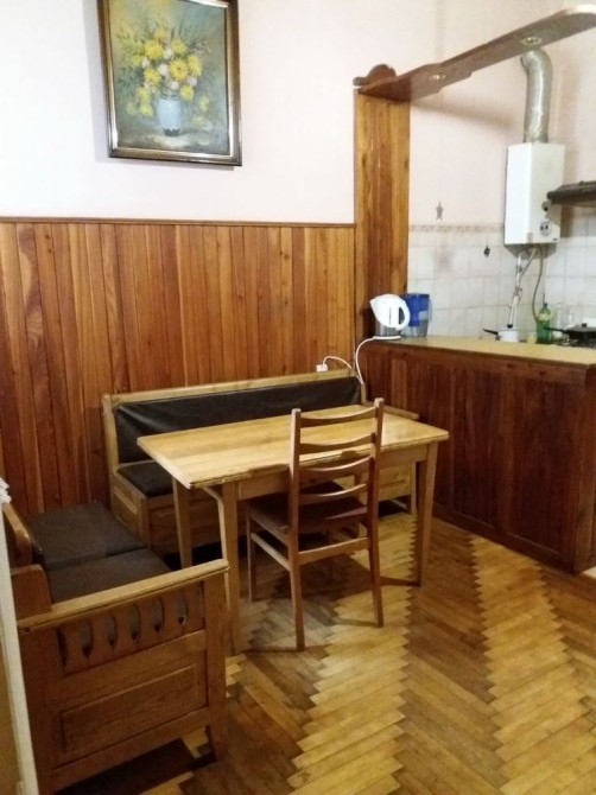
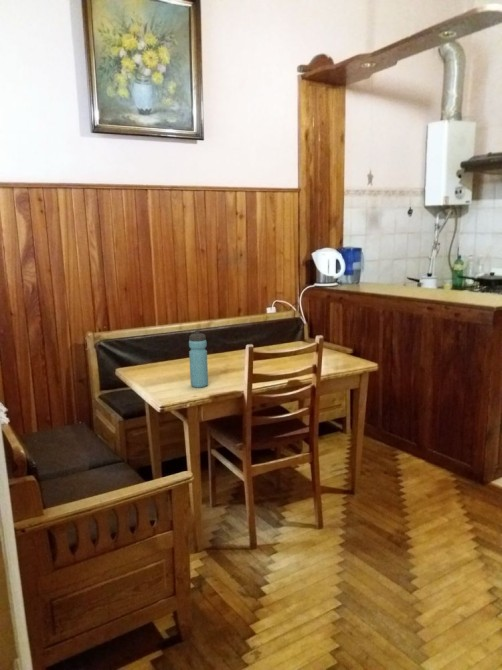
+ water bottle (198, 358)
